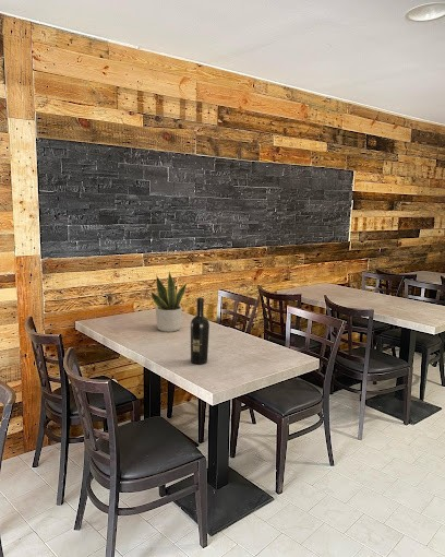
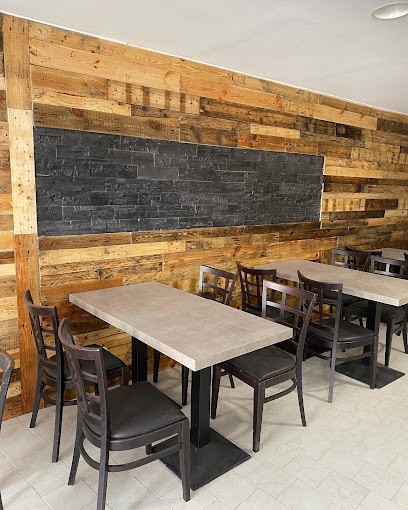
- wine bottle (200, 330)
- potted plant (169, 299)
